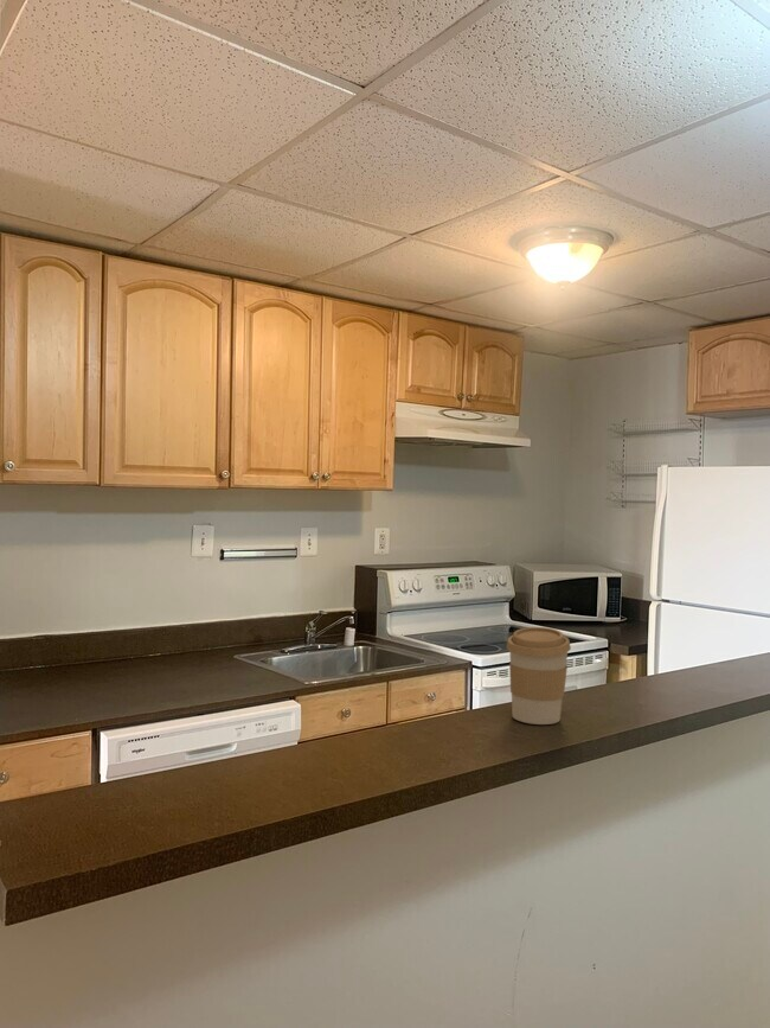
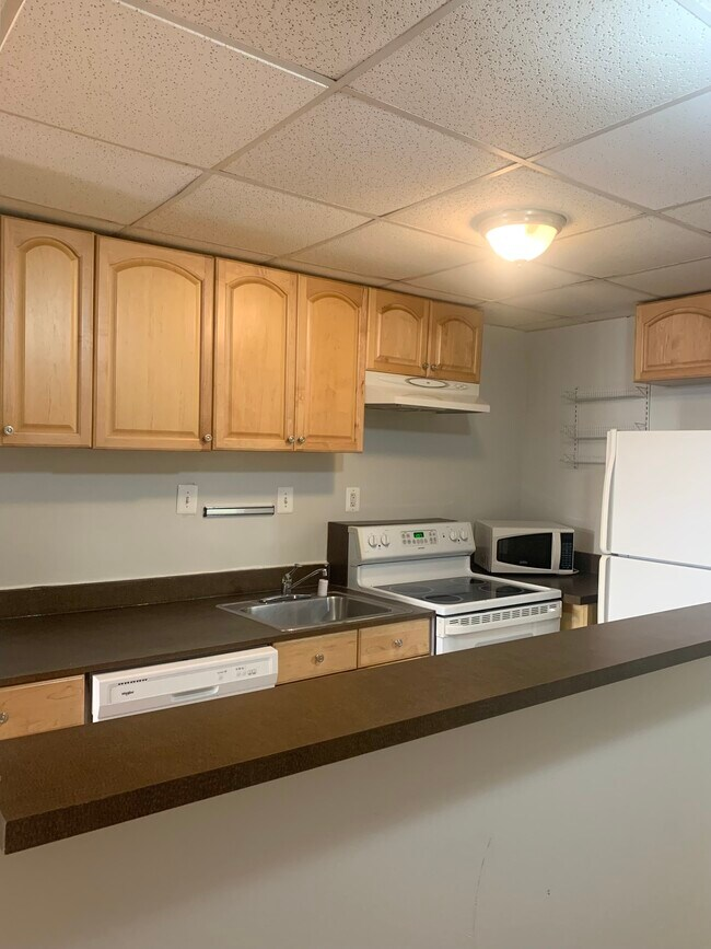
- coffee cup (537, 673)
